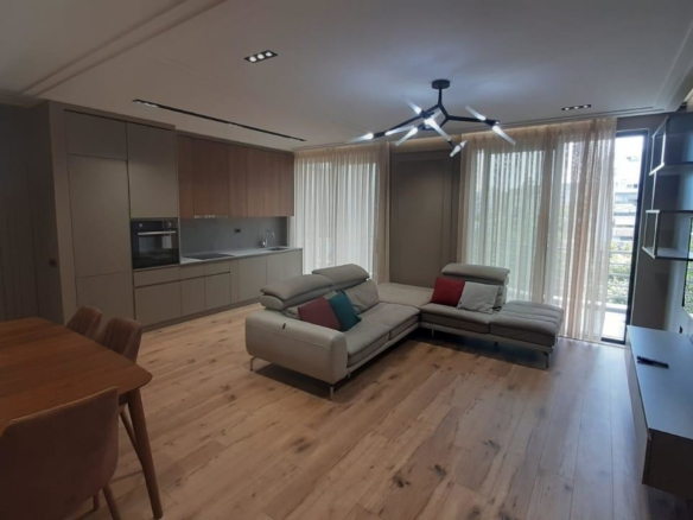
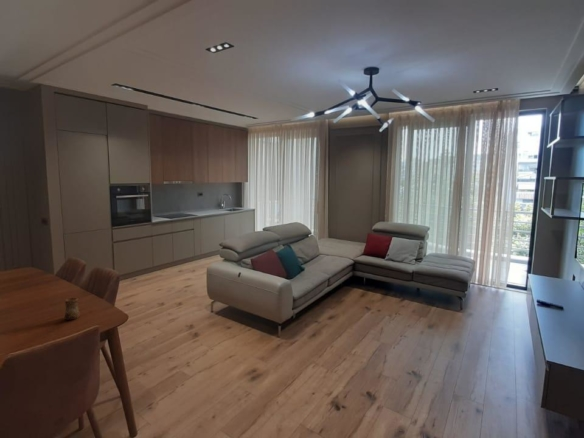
+ cup (71, 308)
